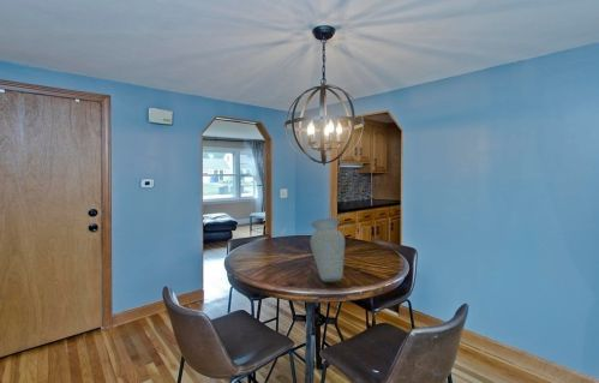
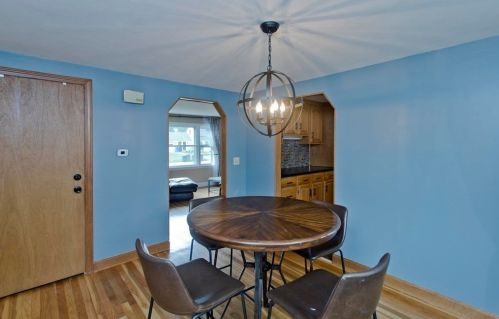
- vase (327, 247)
